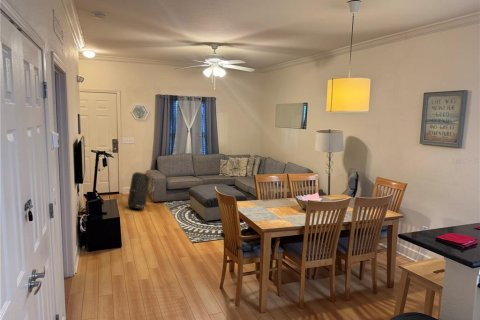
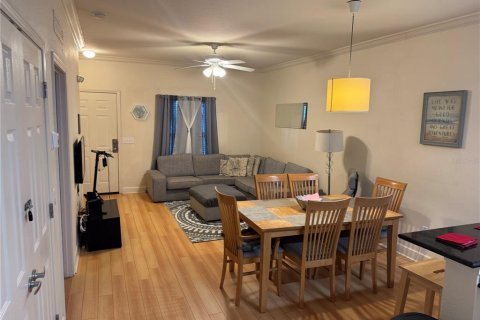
- backpack (141, 189)
